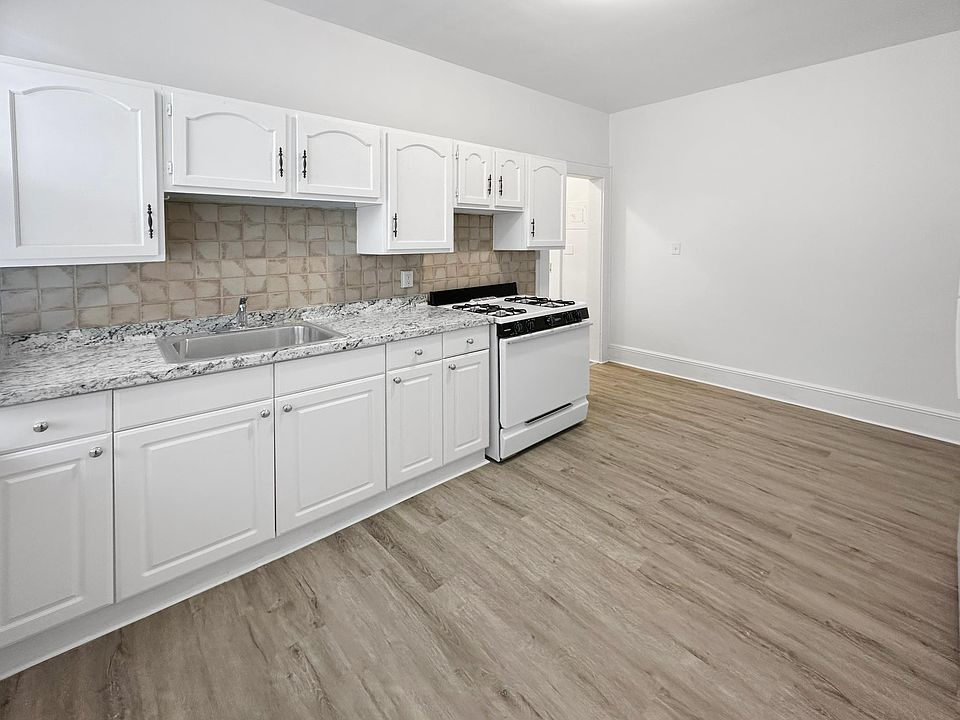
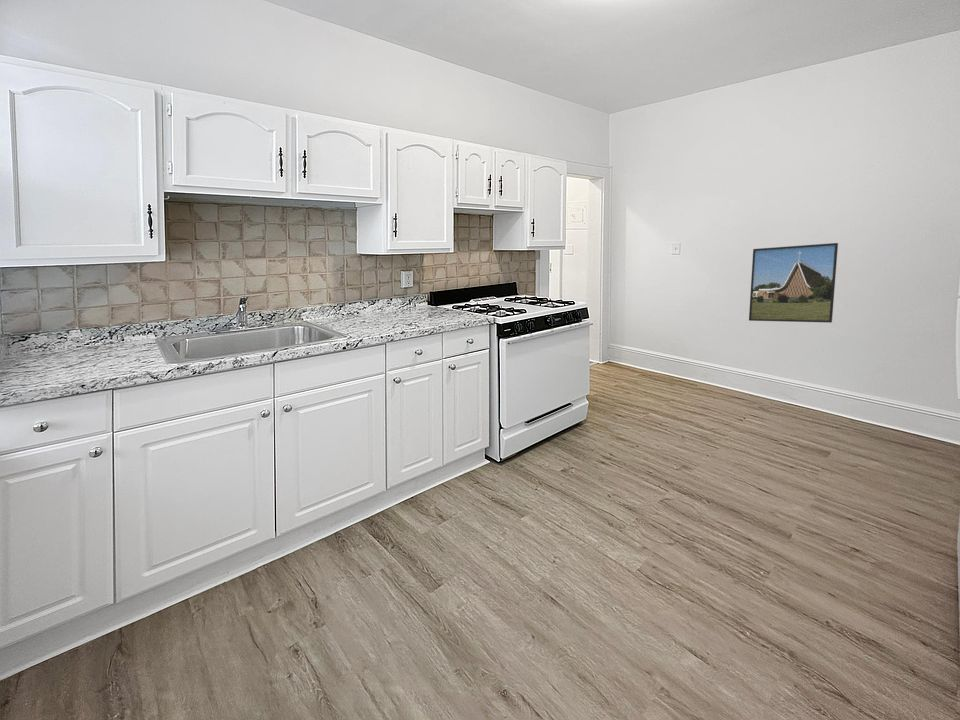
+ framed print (790, 284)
